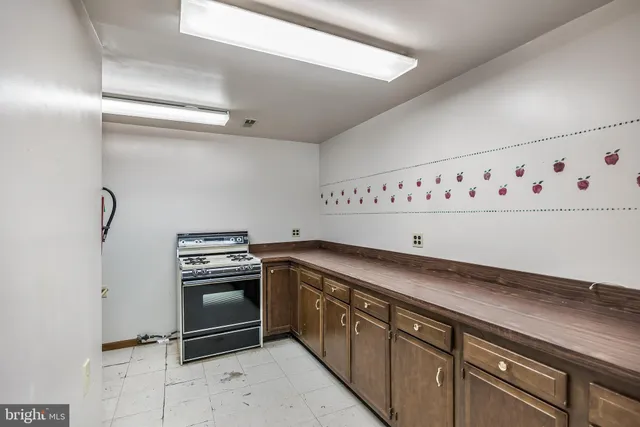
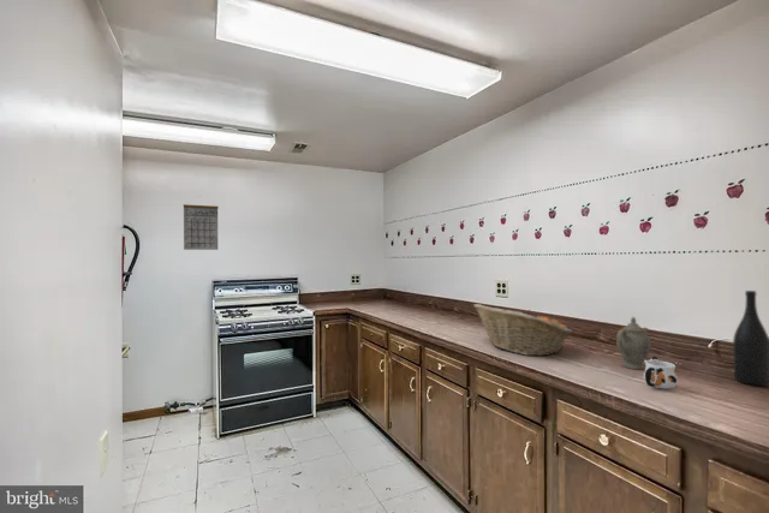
+ wine bottle (751, 336)
+ chinaware (633, 341)
+ fruit basket (519, 326)
+ calendar (201, 222)
+ mug (657, 372)
